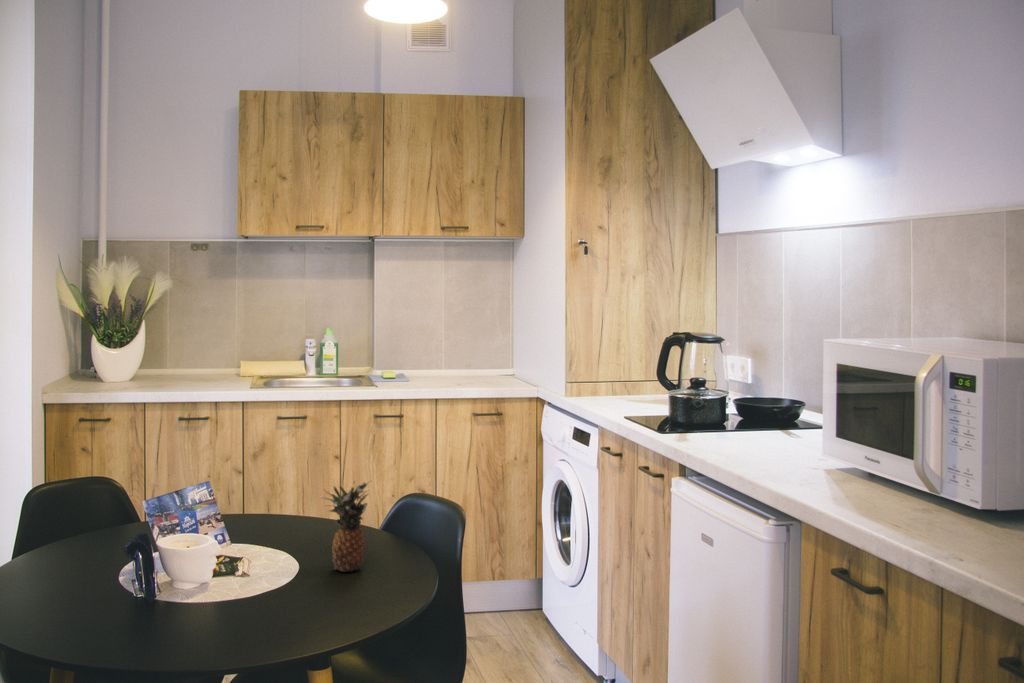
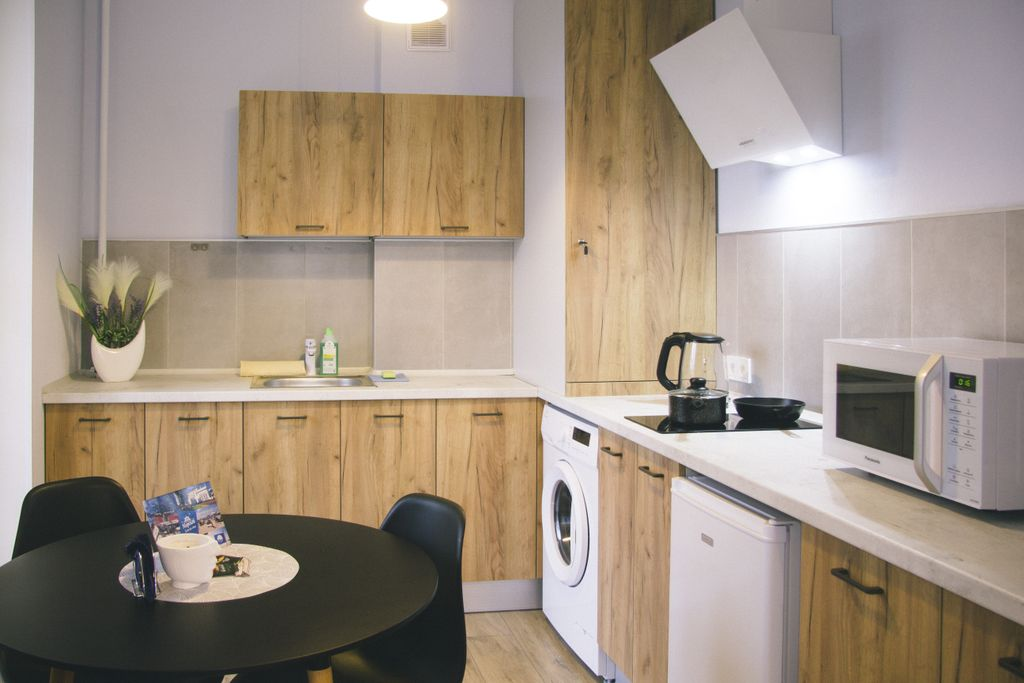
- fruit (345, 525)
